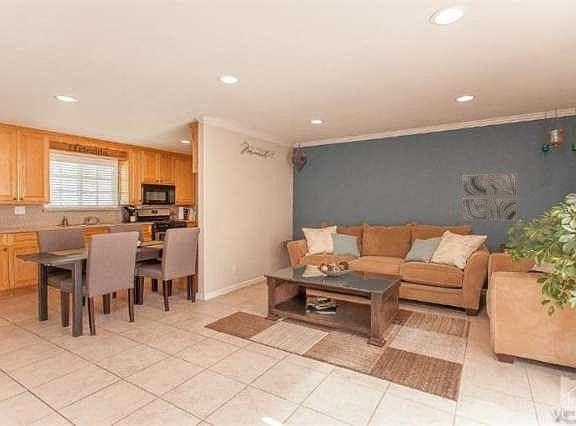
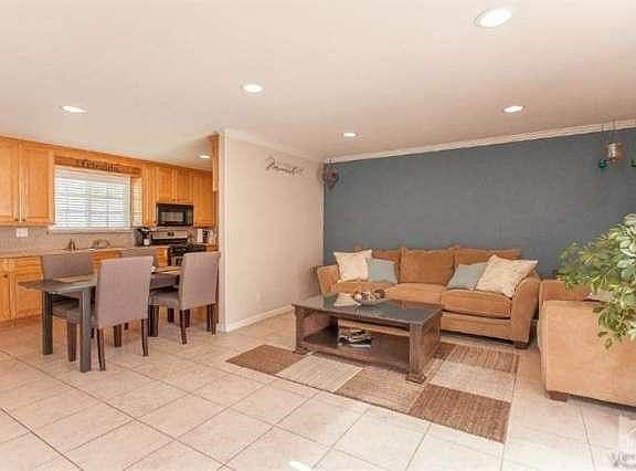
- wall art (489, 196)
